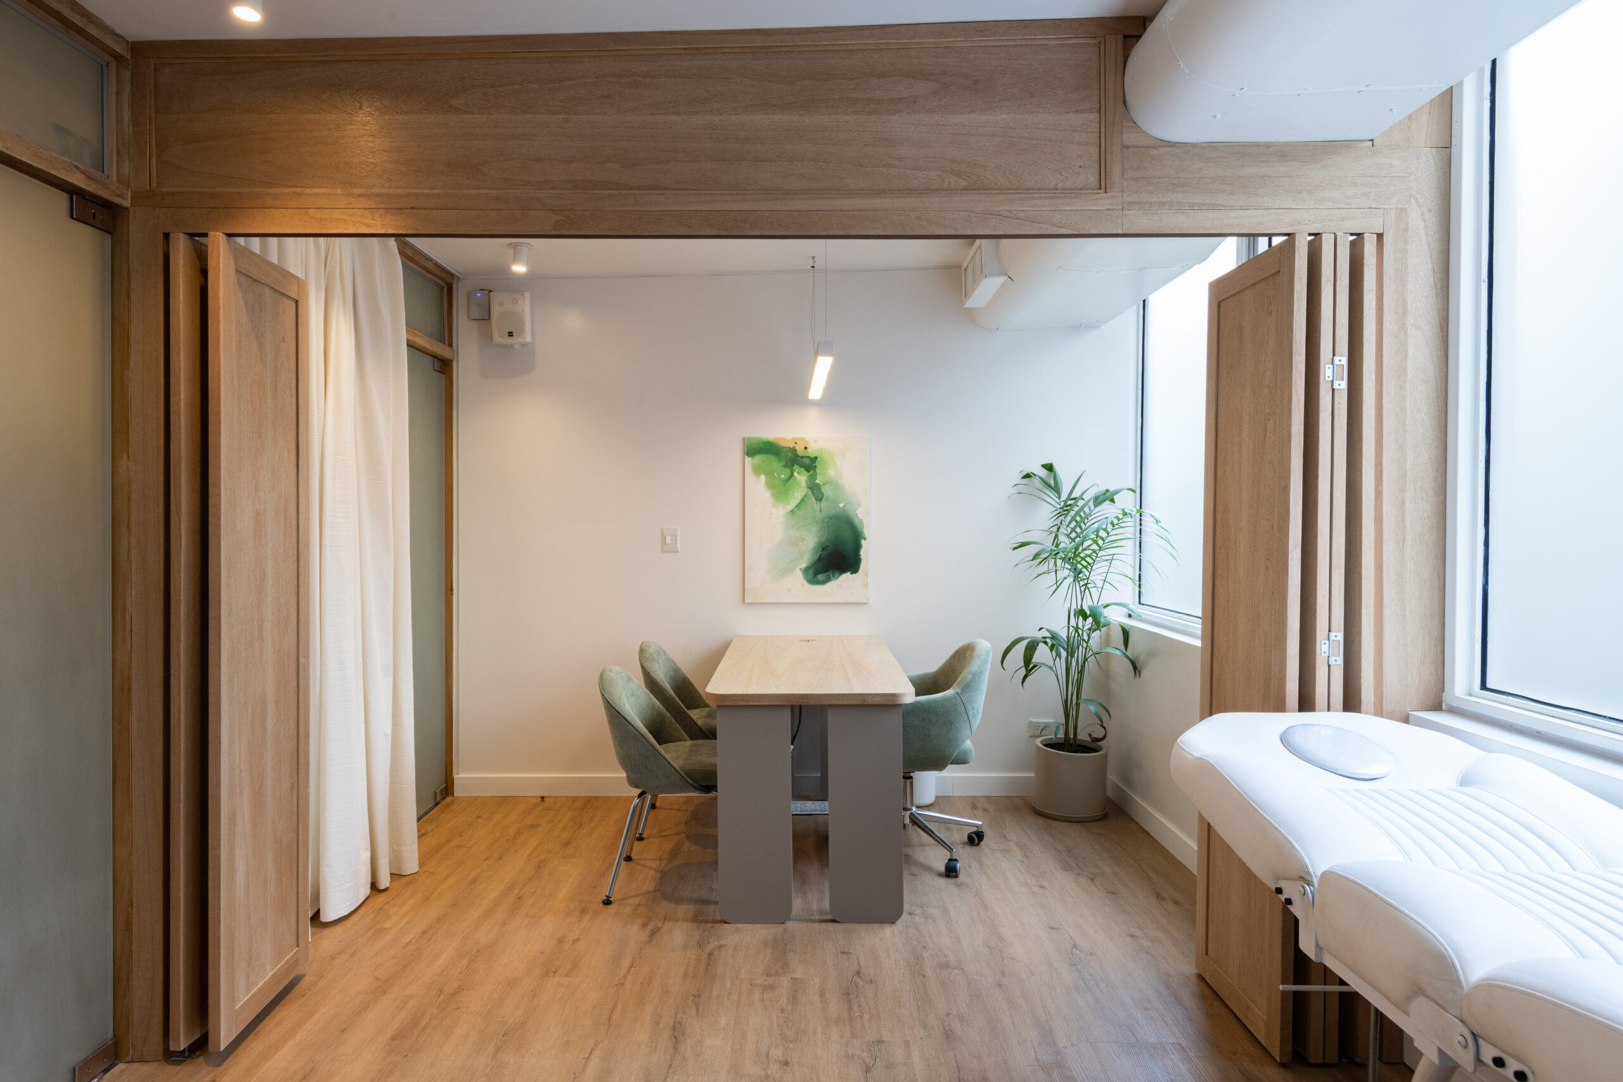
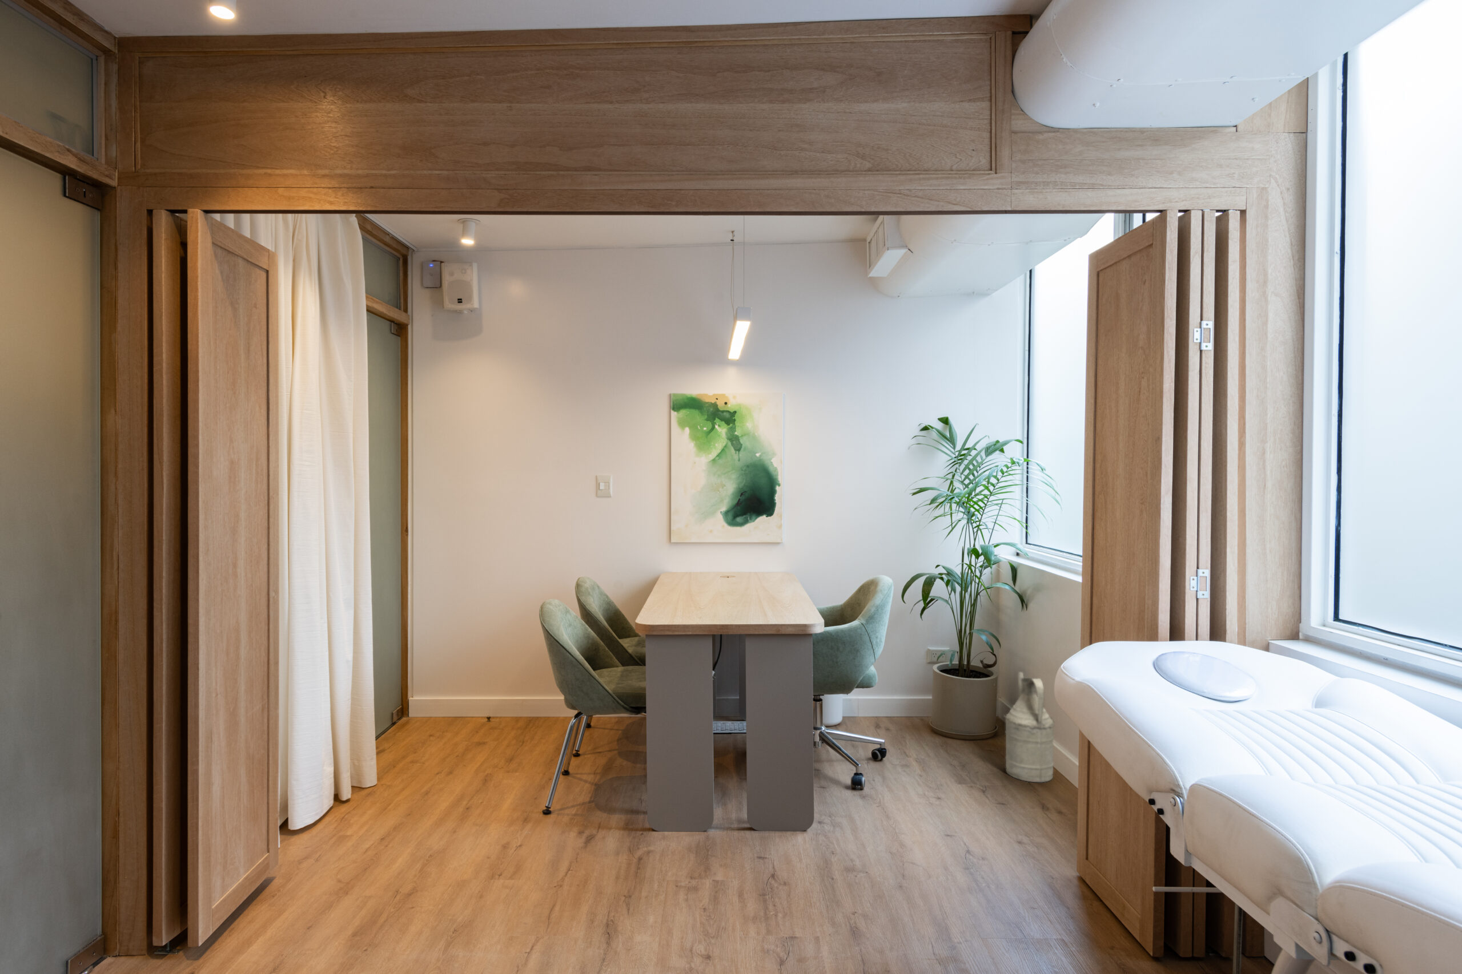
+ watering can (1028, 723)
